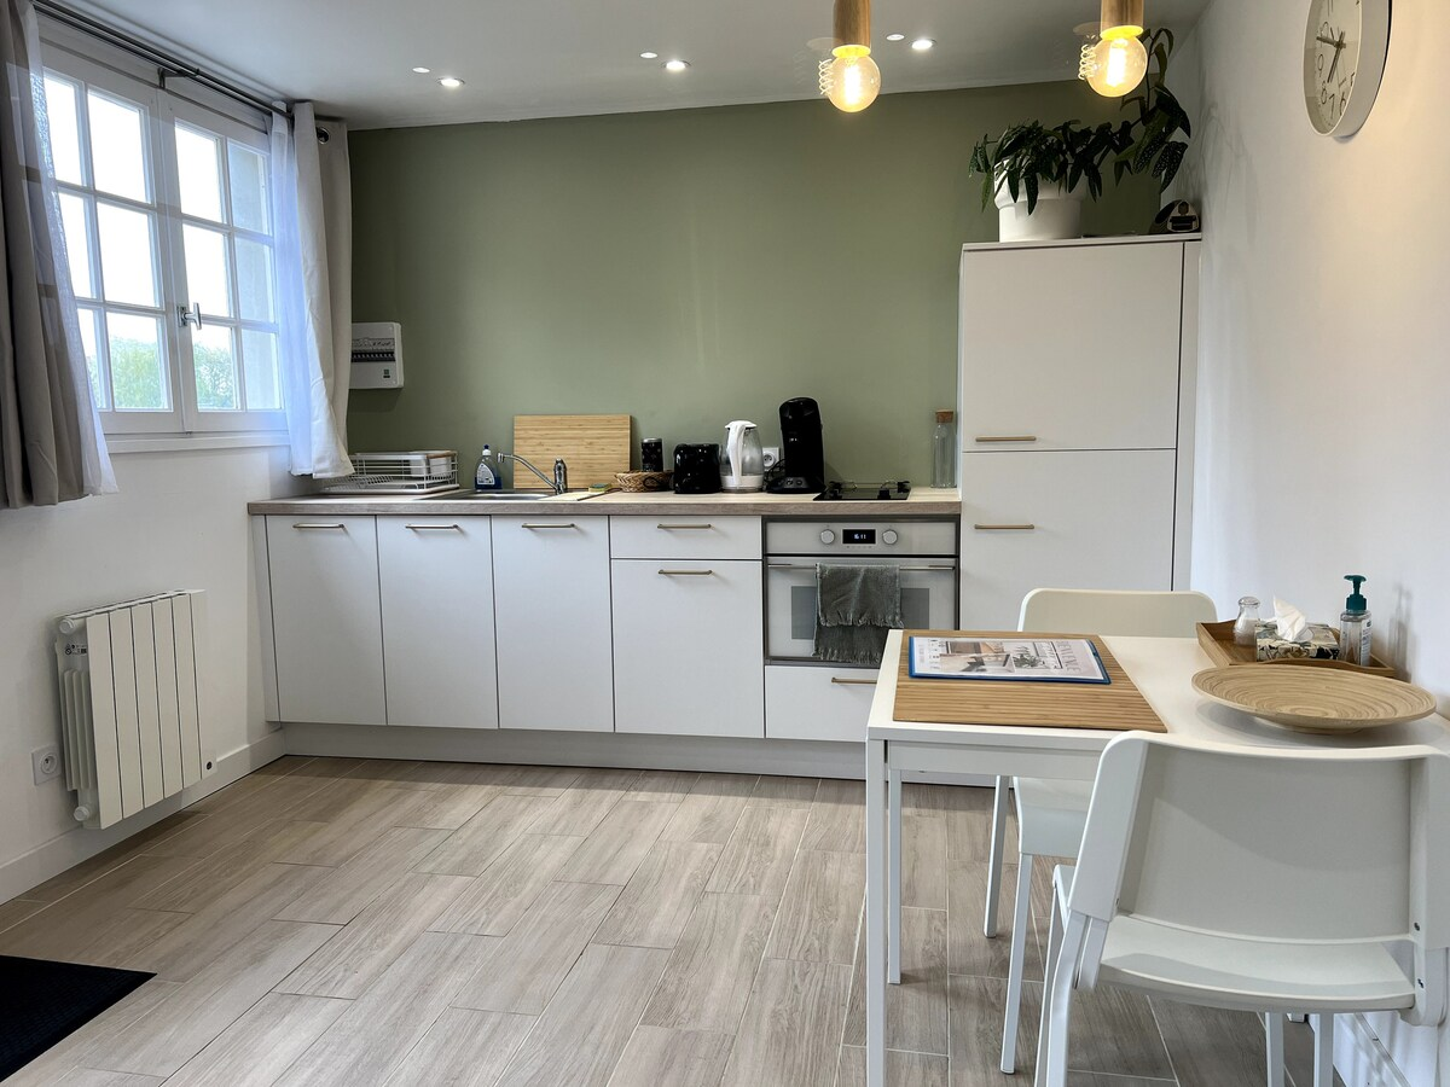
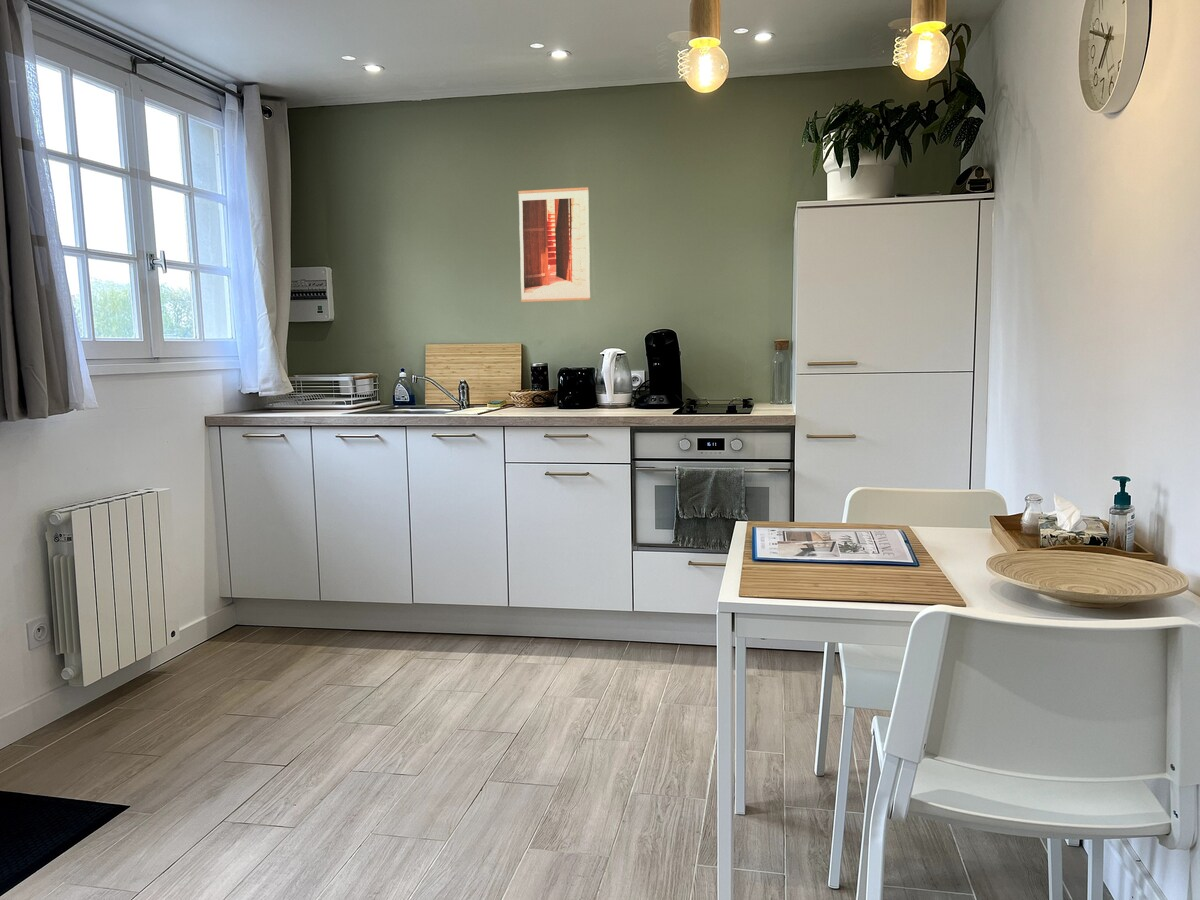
+ wall art (554, 245)
